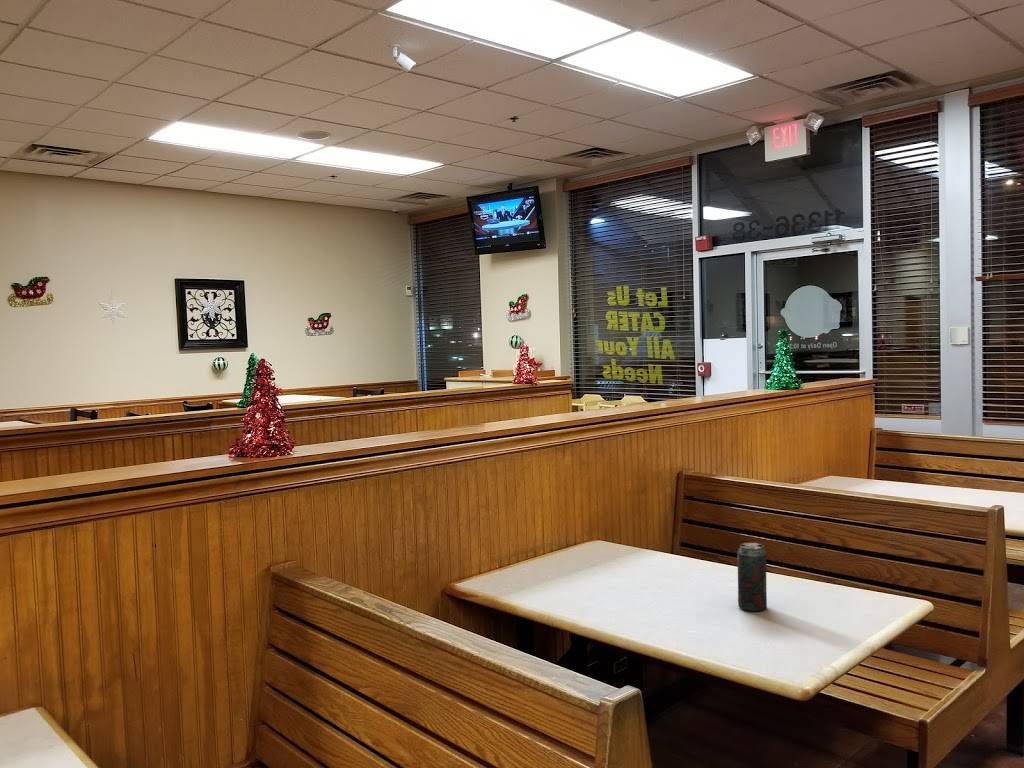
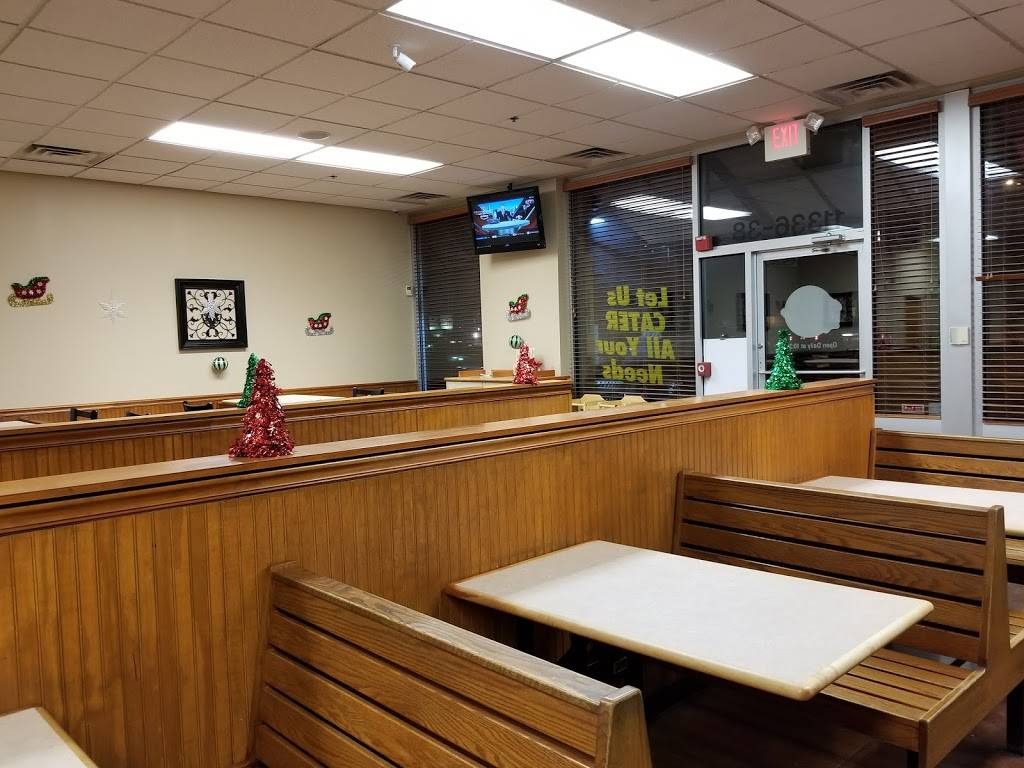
- beverage can (751, 575)
